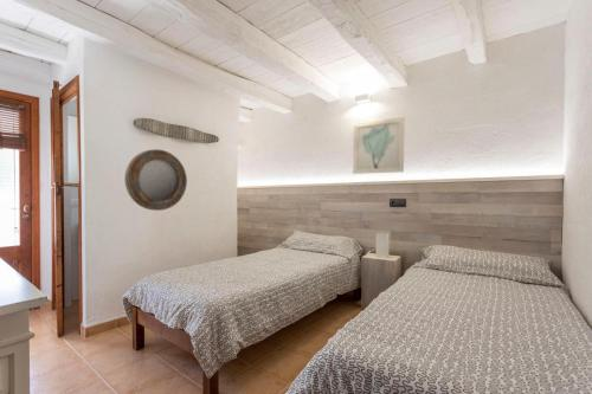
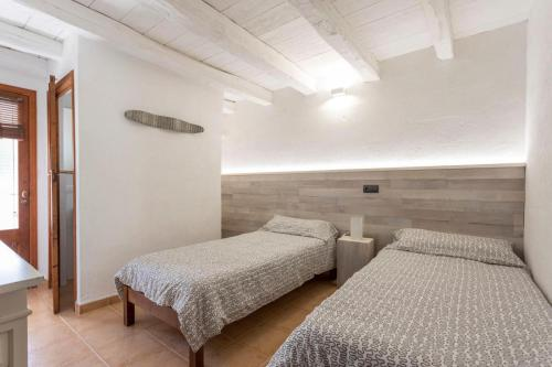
- home mirror (157, 180)
- wall art (377, 147)
